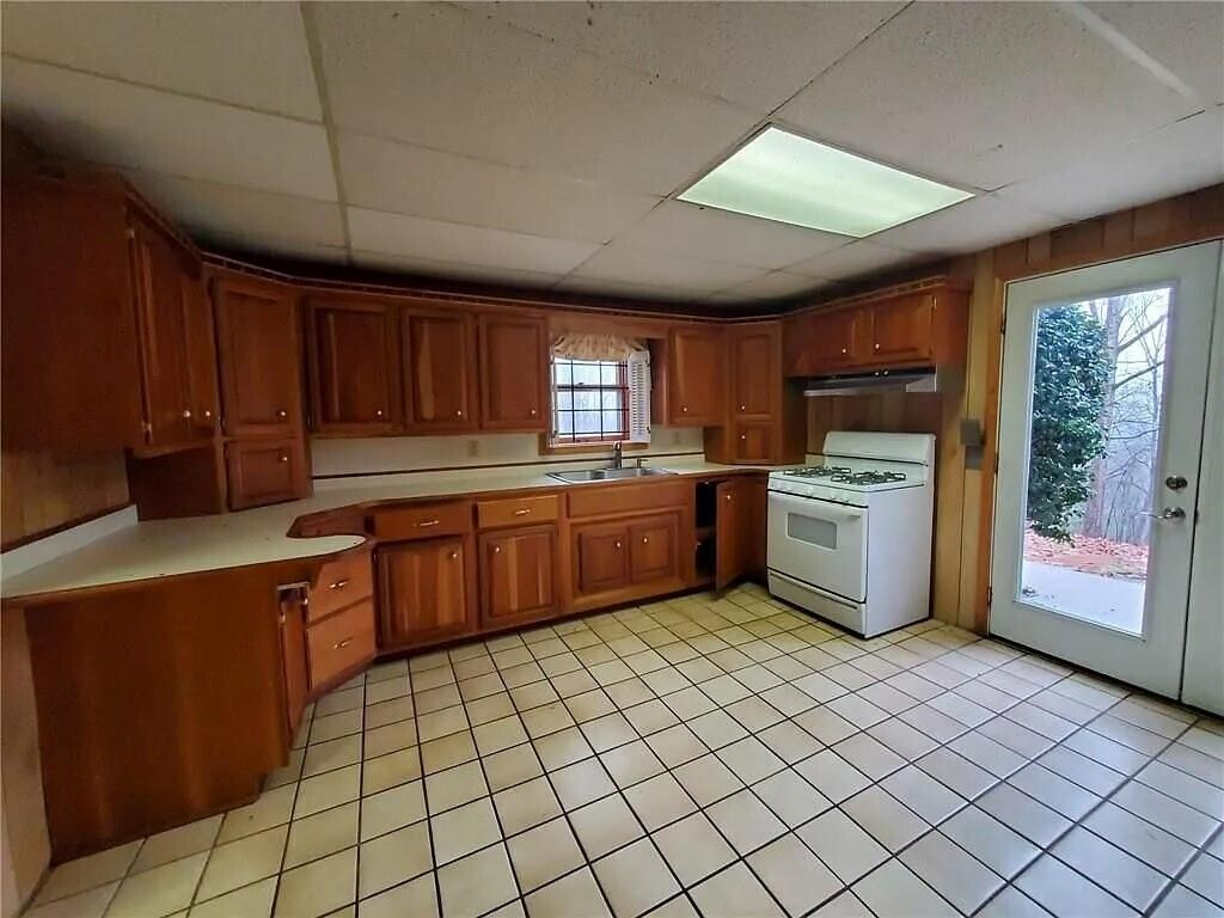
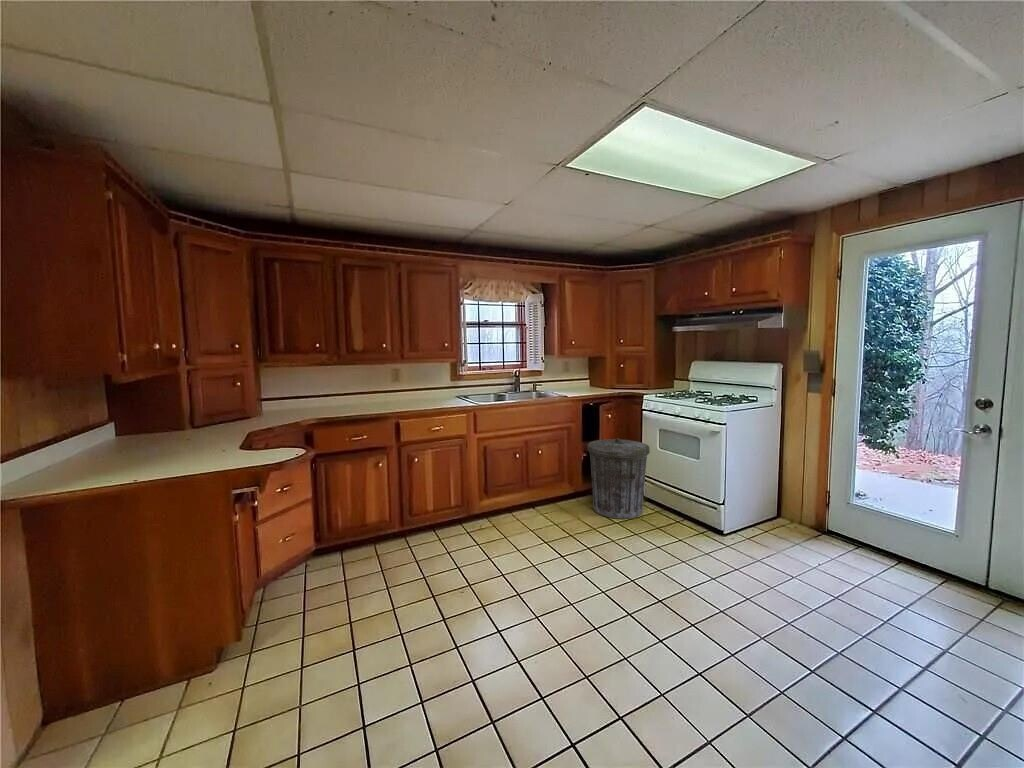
+ trash can (617, 474)
